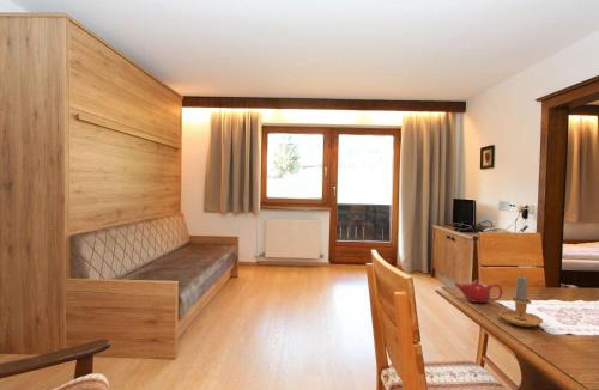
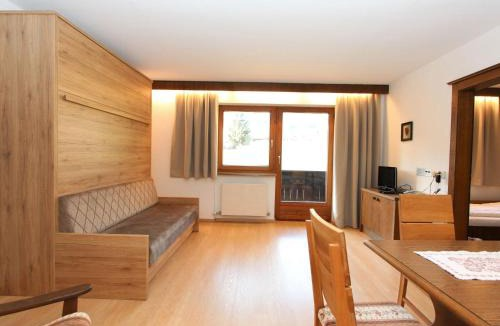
- candle (524, 299)
- teapot (477, 291)
